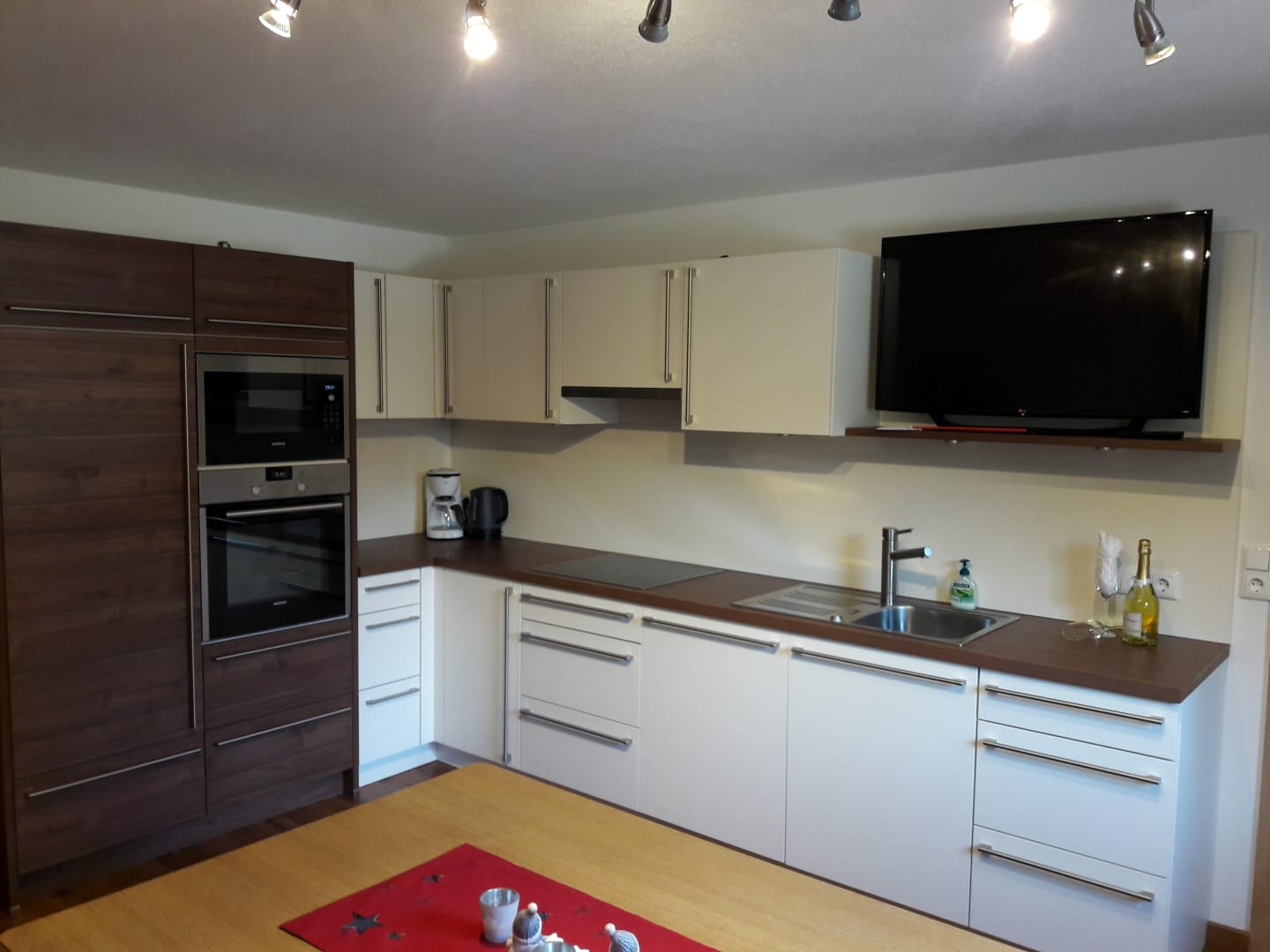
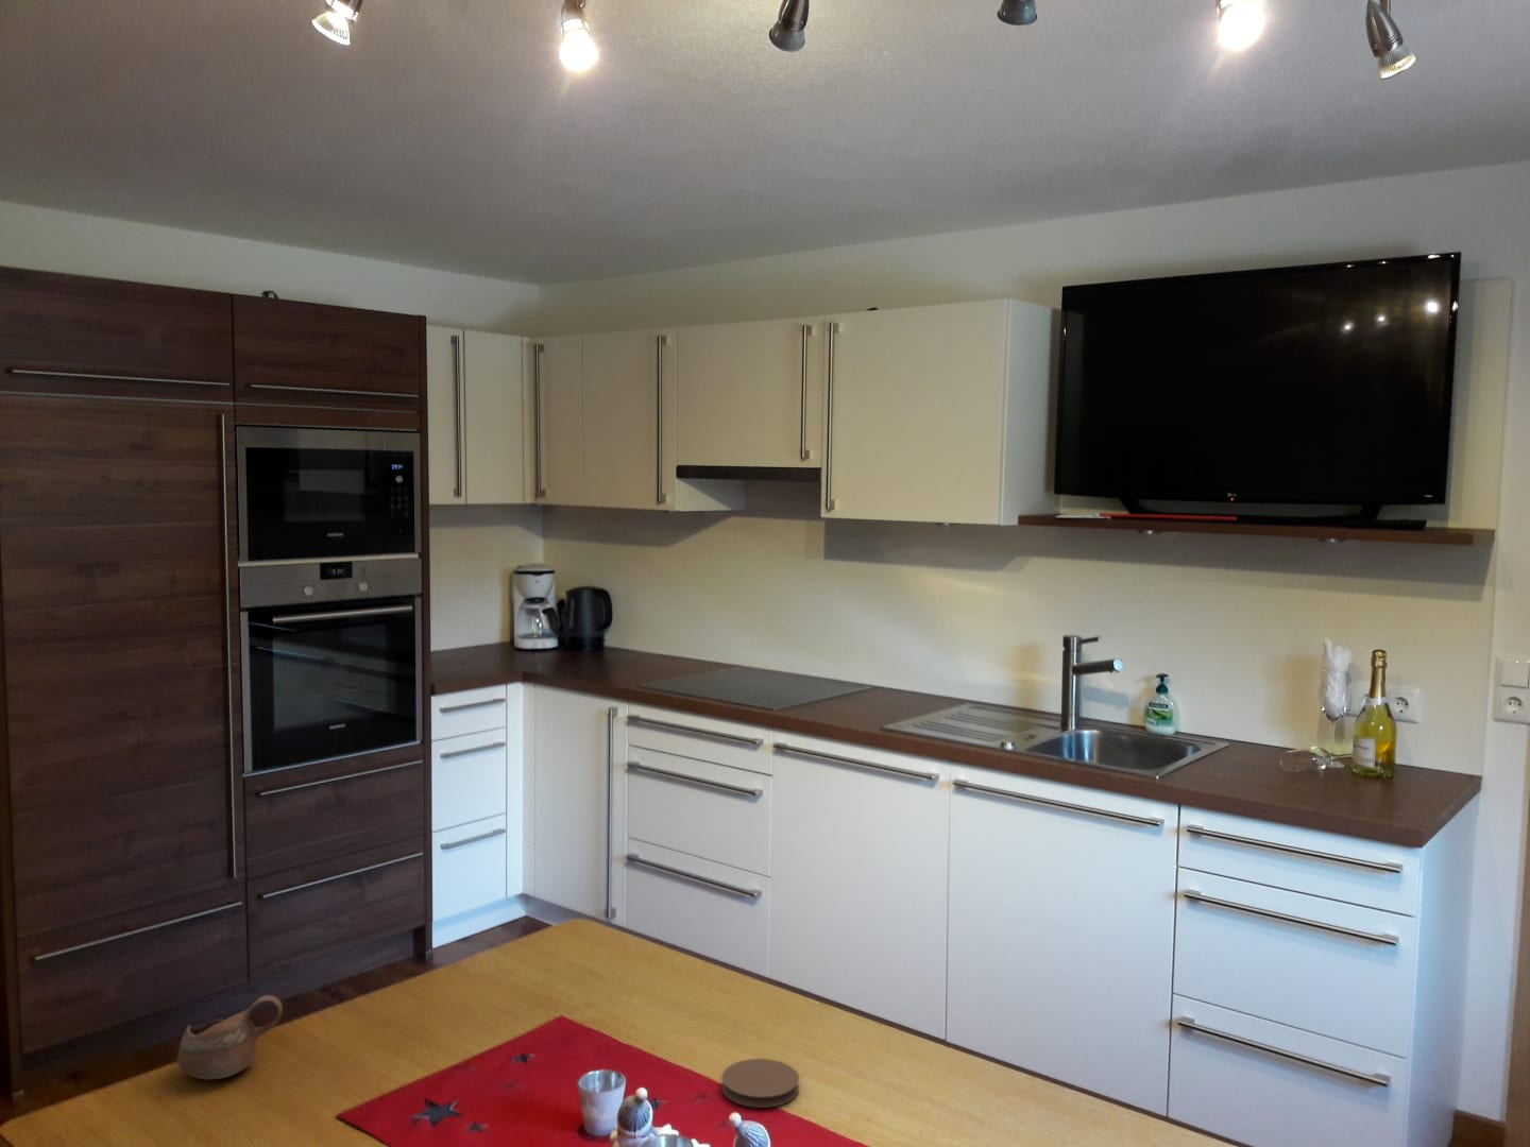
+ coaster (760, 1082)
+ cup (226, 1037)
